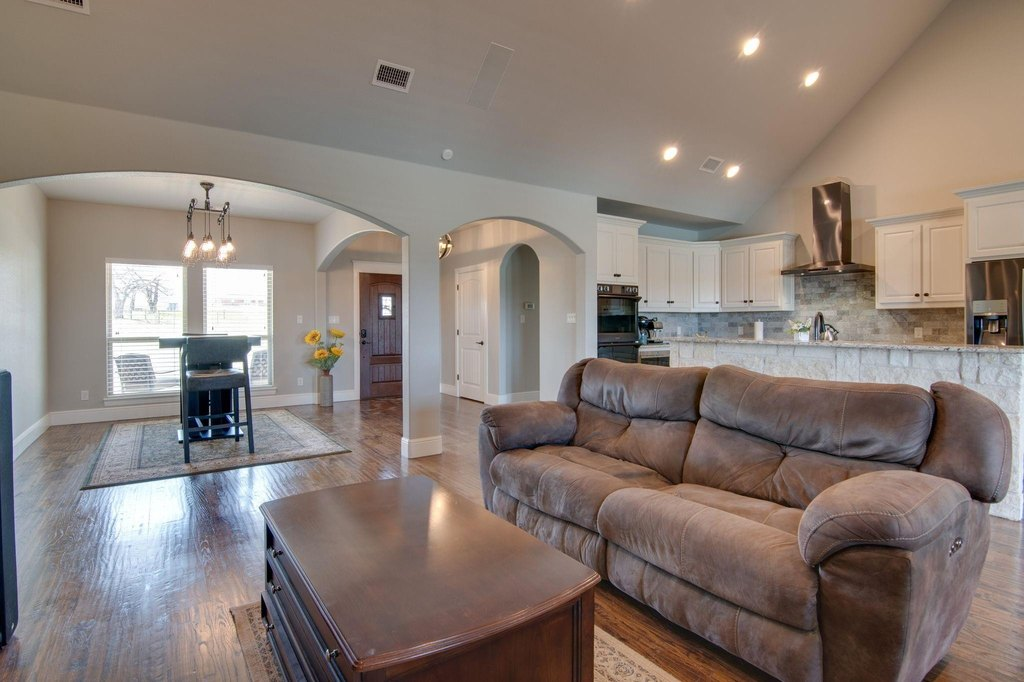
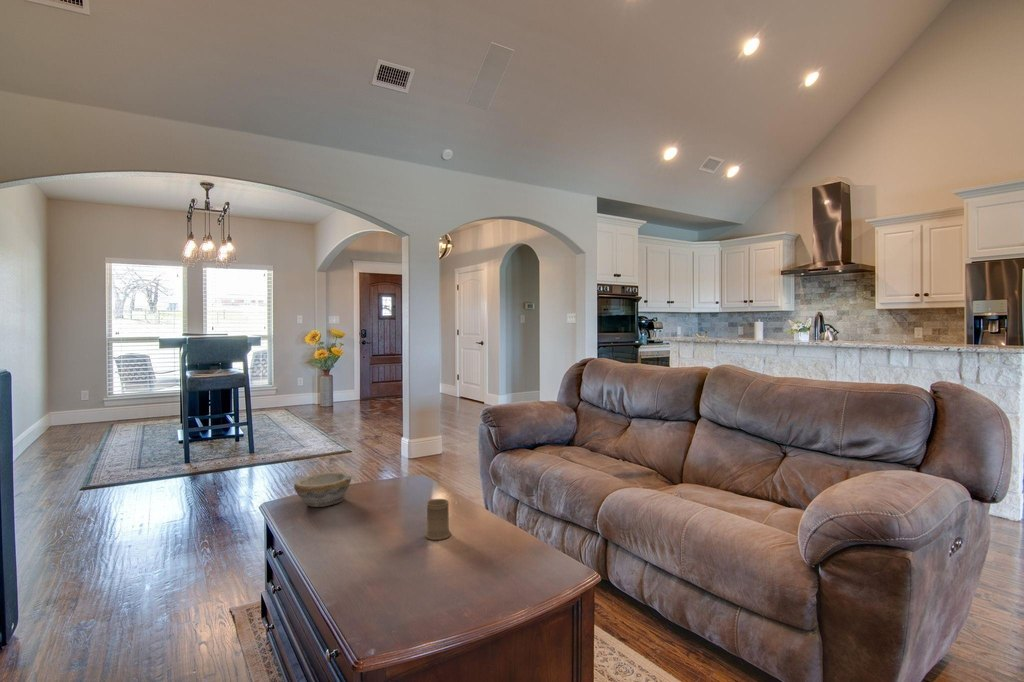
+ mug (436, 517)
+ bowl (323, 490)
